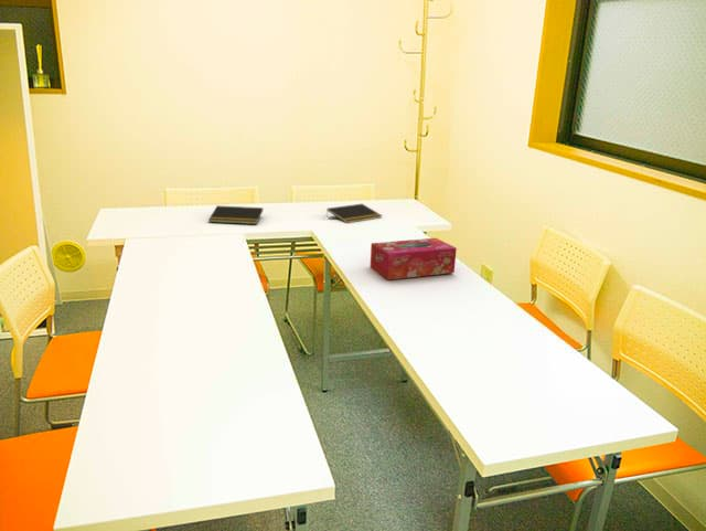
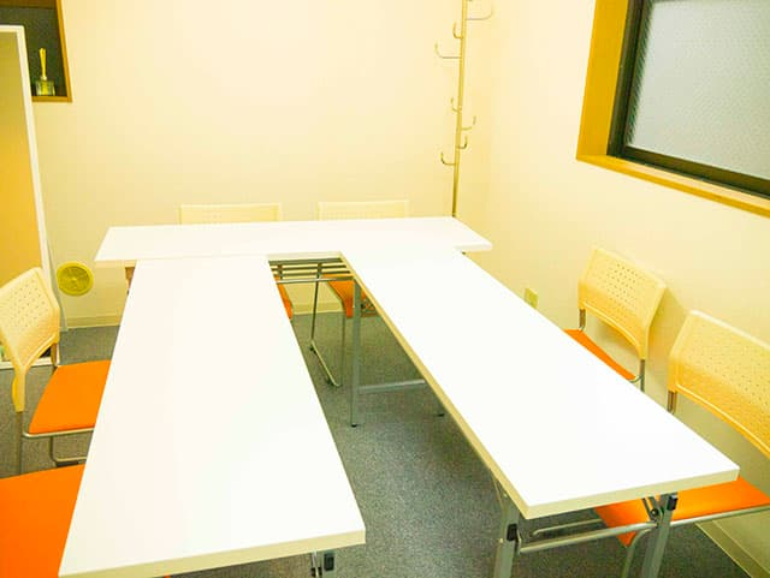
- tissue box (413, 257)
- notepad (236, 214)
- notepad (354, 213)
